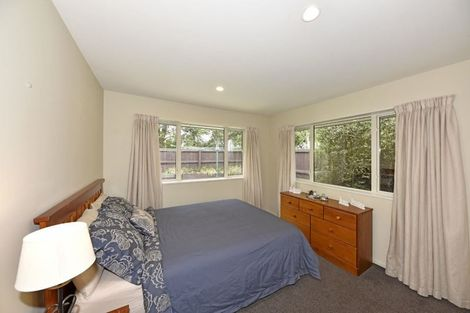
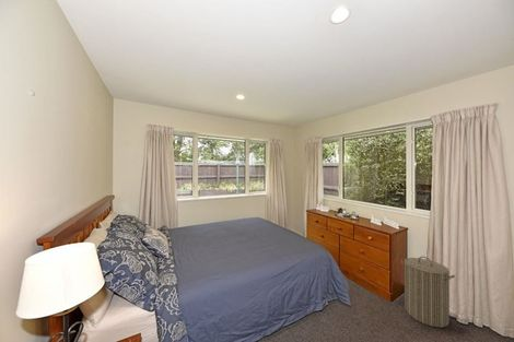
+ laundry hamper (425, 285)
